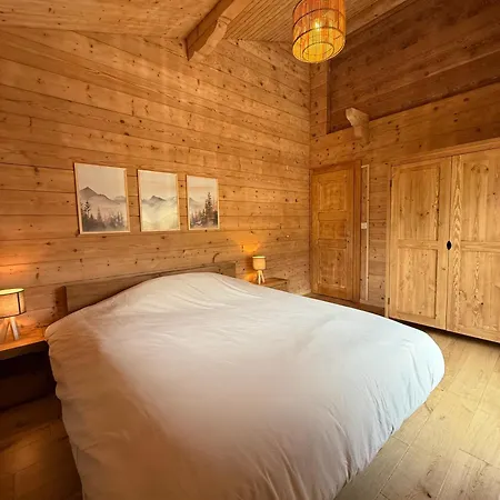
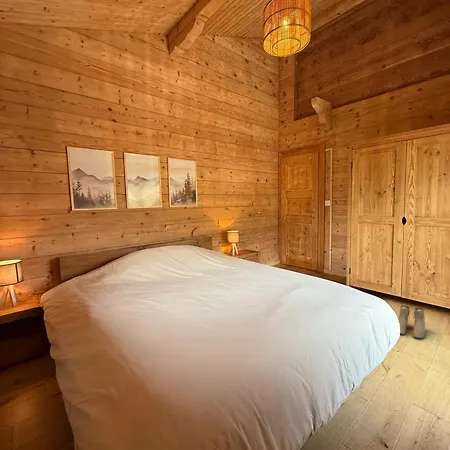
+ boots (413, 318)
